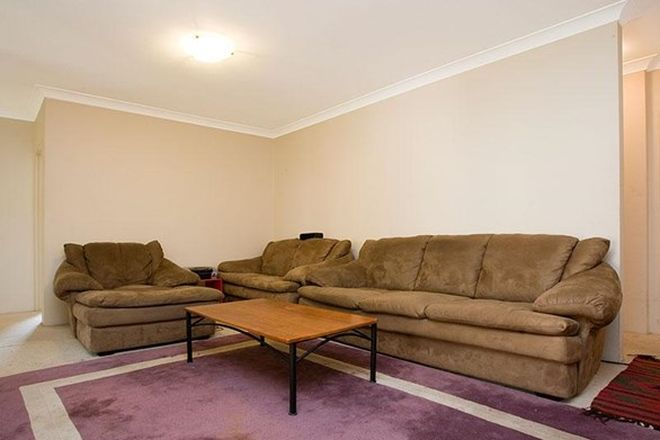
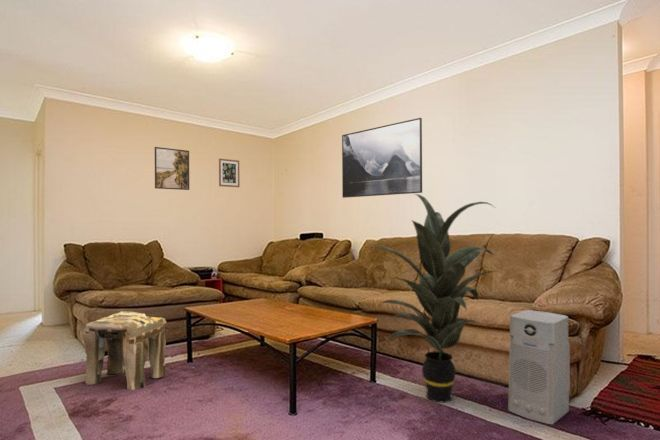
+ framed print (378, 161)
+ wall art (229, 173)
+ air purifier (539, 362)
+ stool (125, 346)
+ indoor plant (434, 293)
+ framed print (172, 169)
